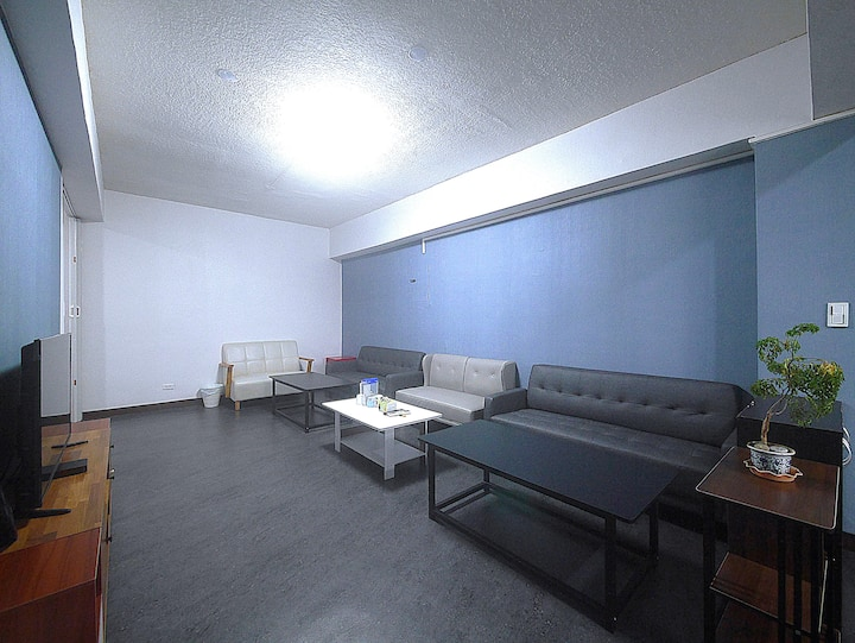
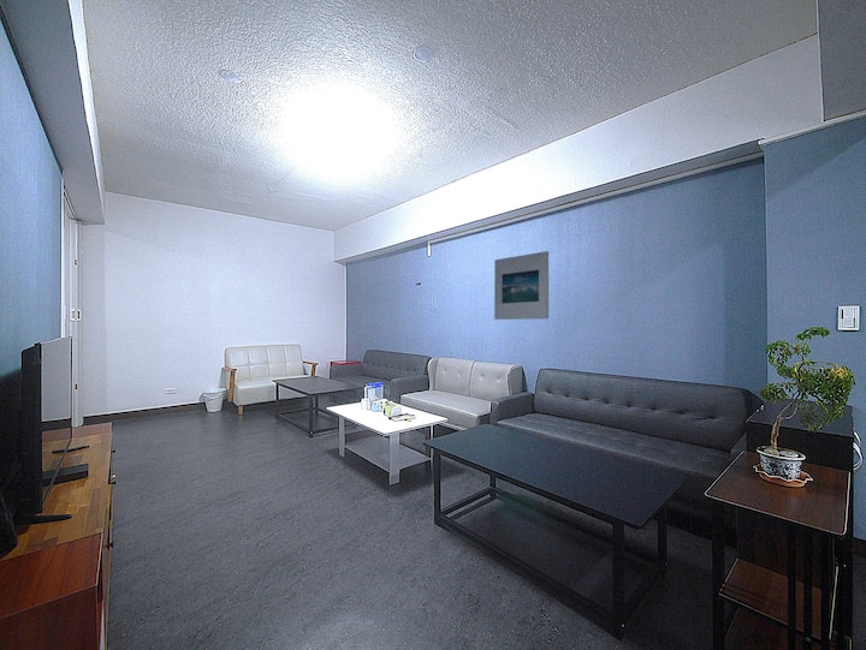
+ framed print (520, 287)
